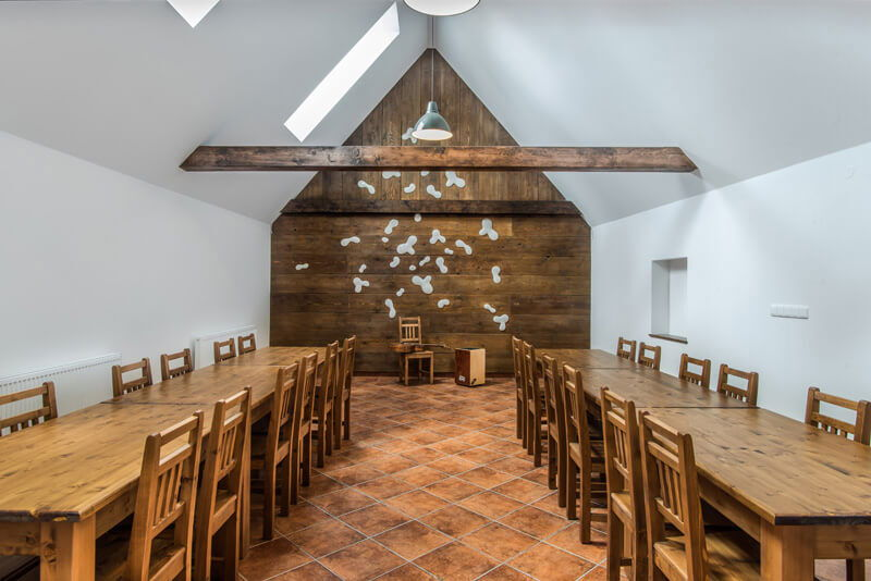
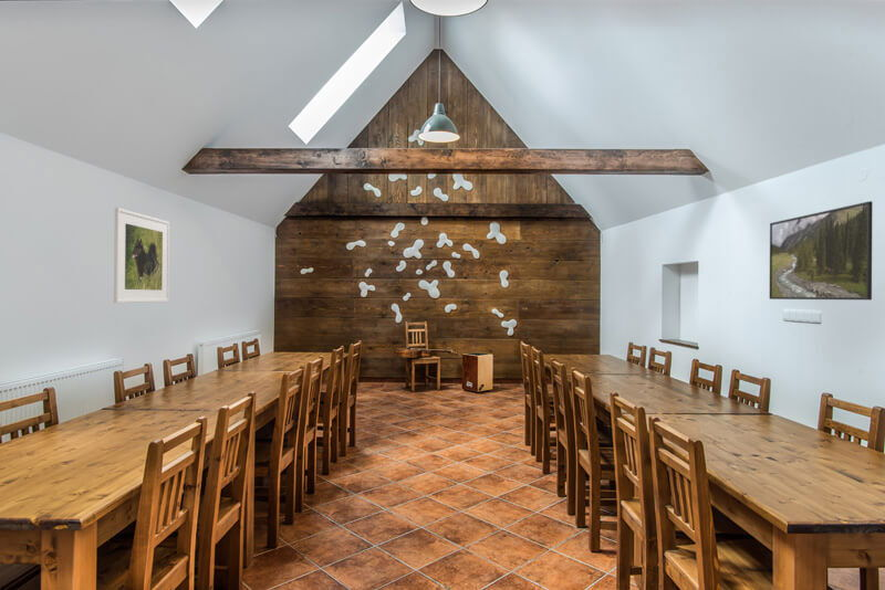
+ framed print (144, 259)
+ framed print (813, 256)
